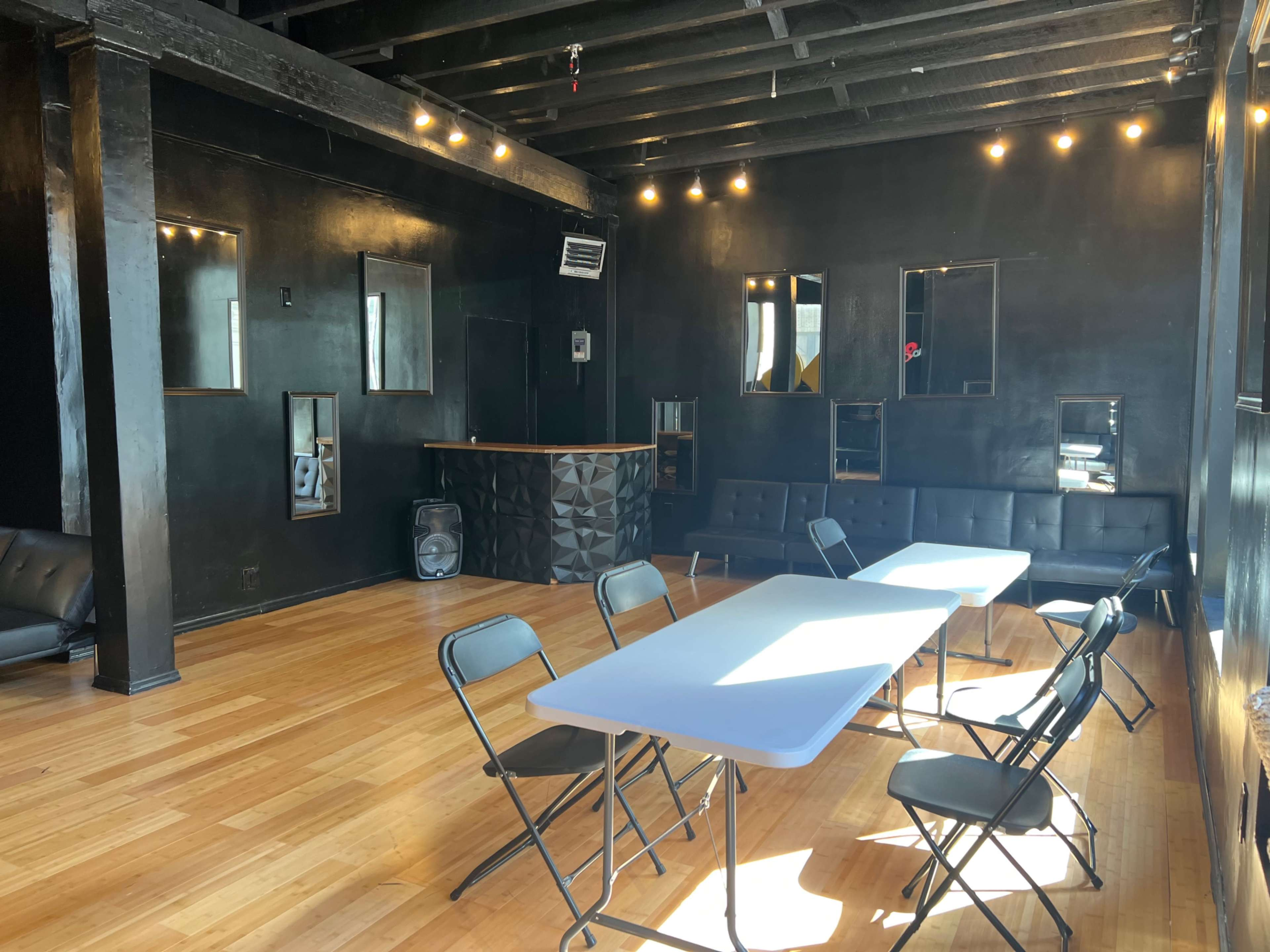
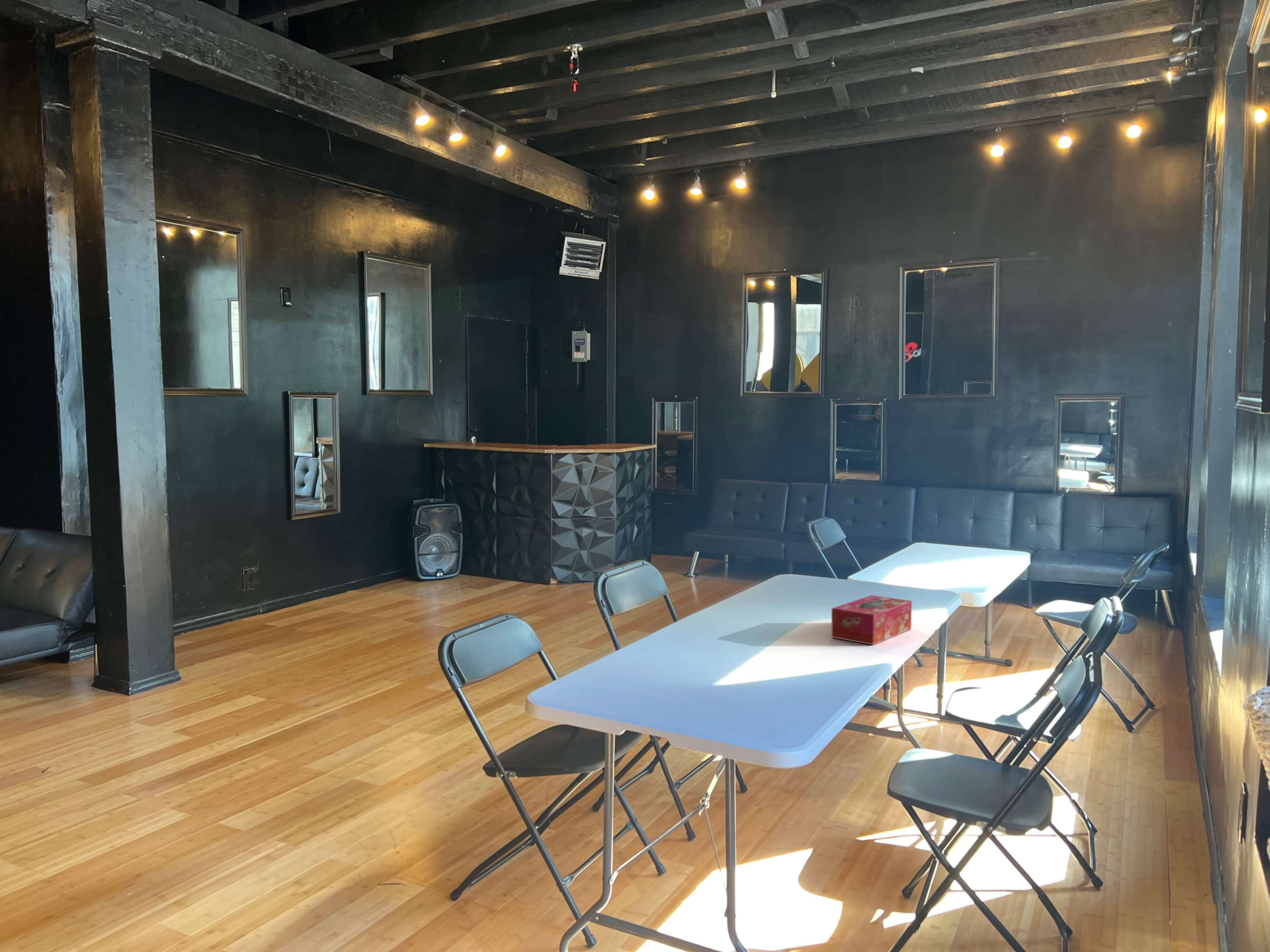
+ tissue box (872, 619)
